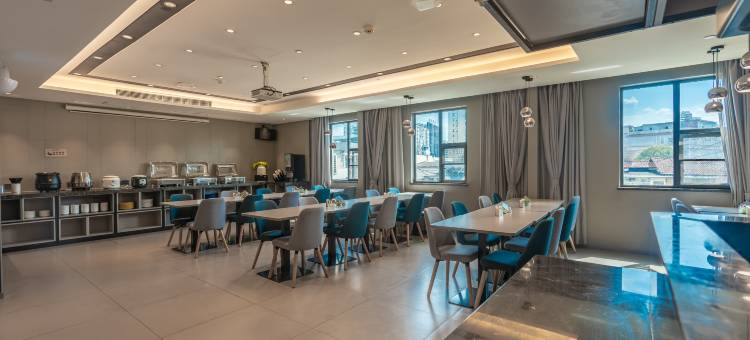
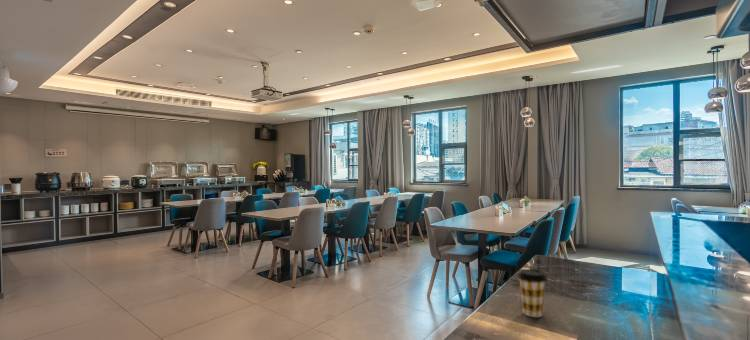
+ coffee cup (532, 292)
